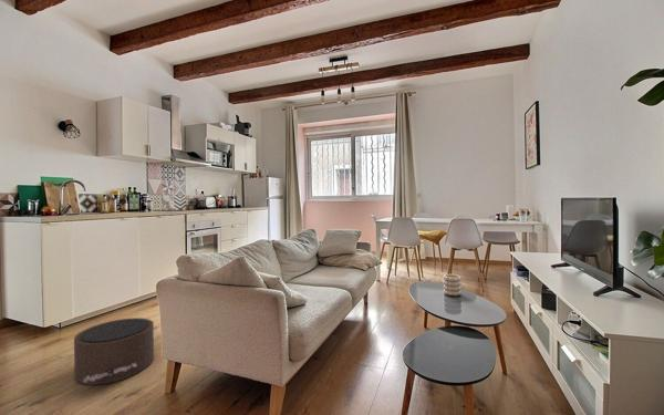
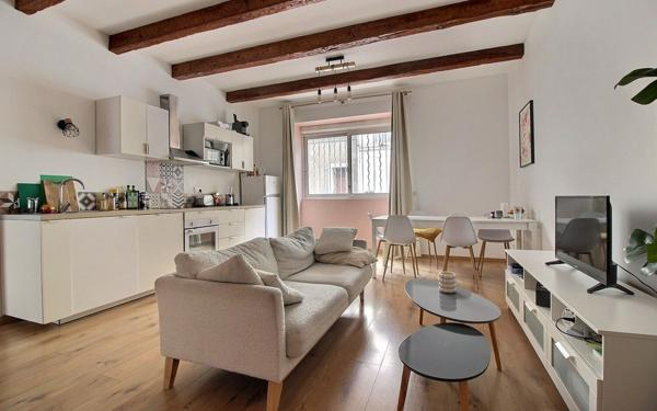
- pouf (110, 349)
